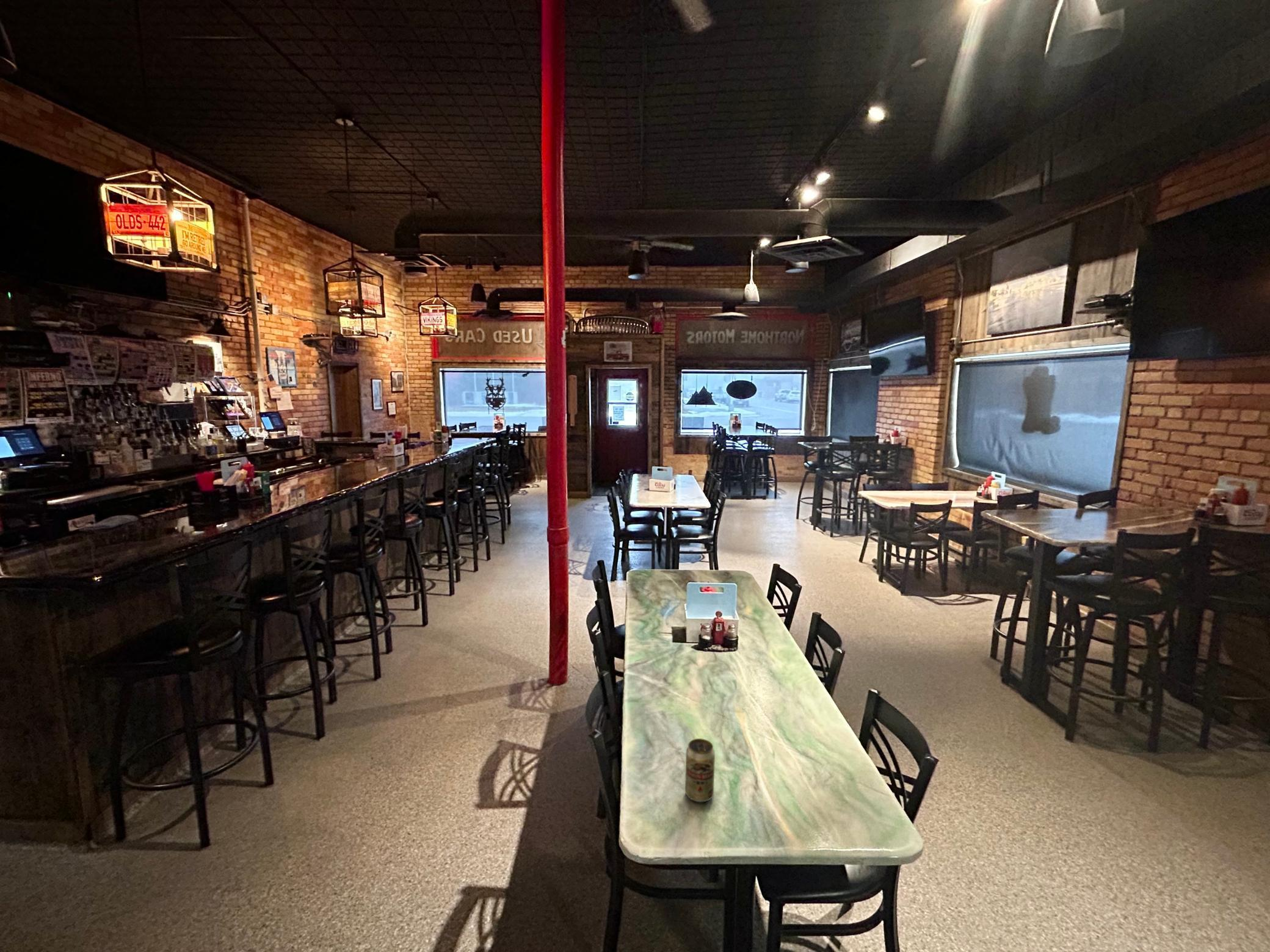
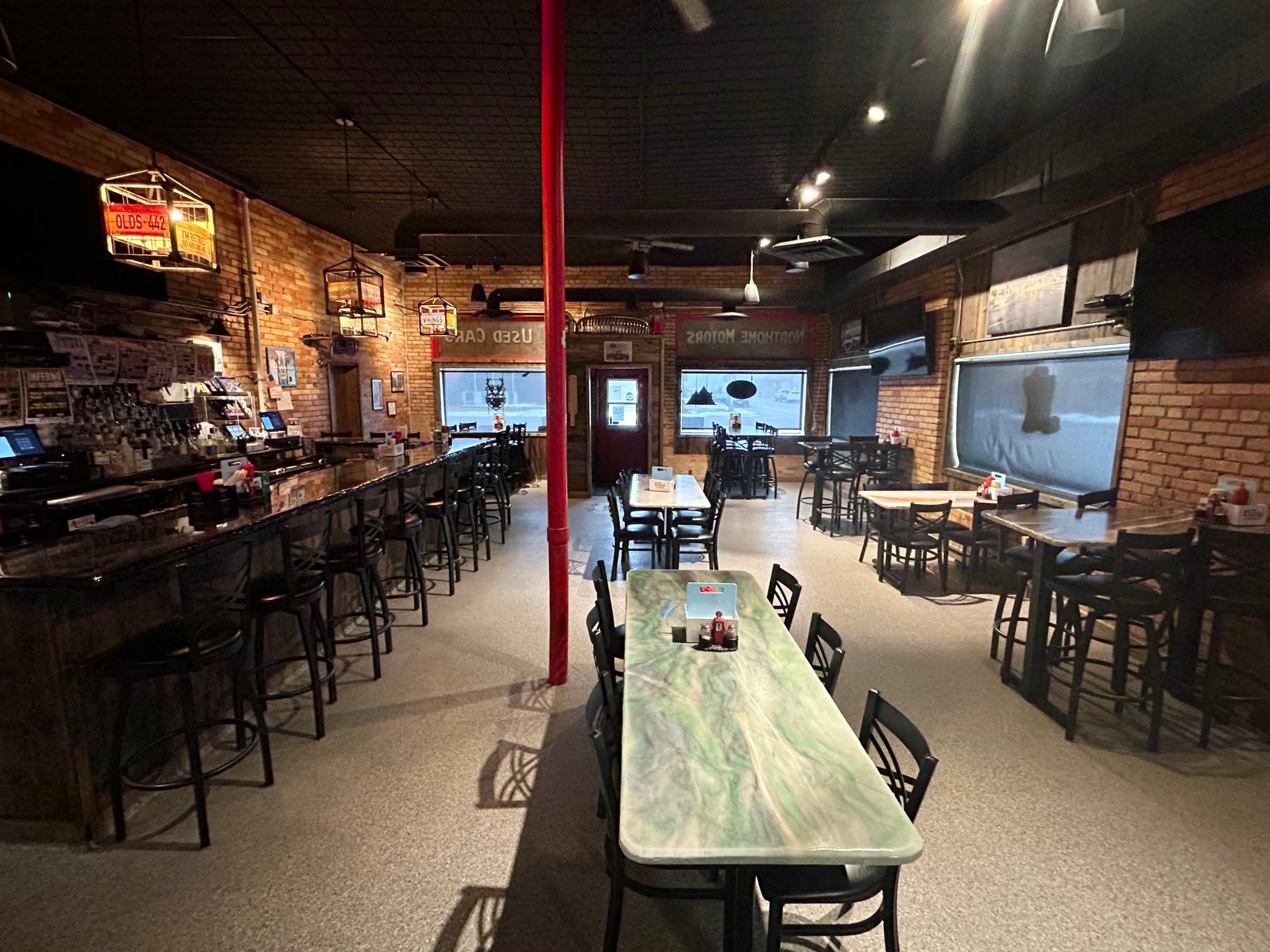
- beverage can (700, 770)
